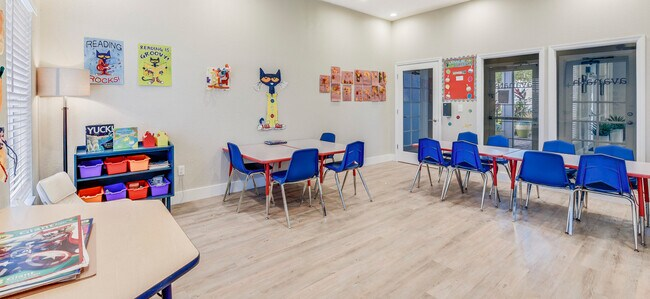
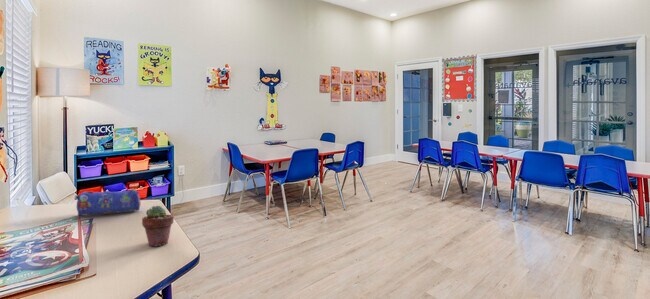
+ pencil case (109, 201)
+ potted succulent (158, 224)
